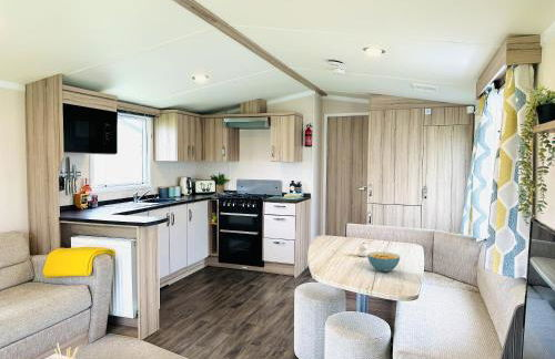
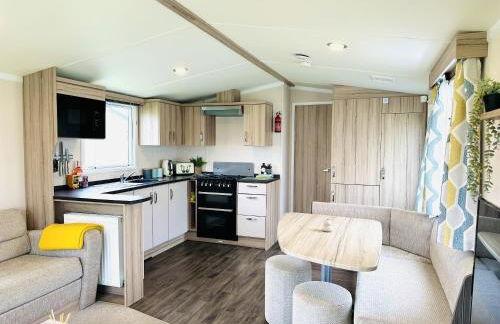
- cereal bowl (383, 263)
